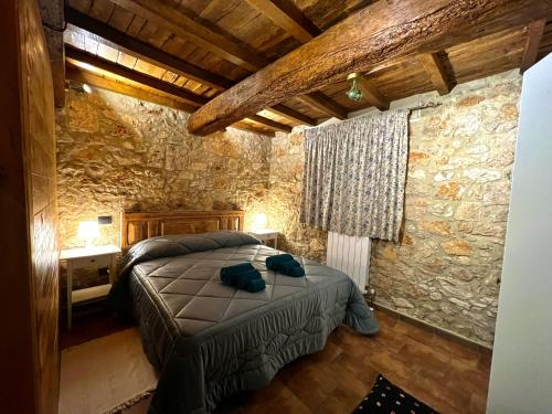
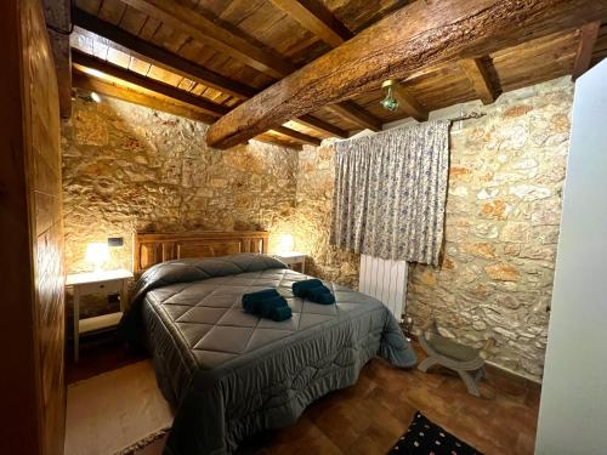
+ stool (453, 352)
